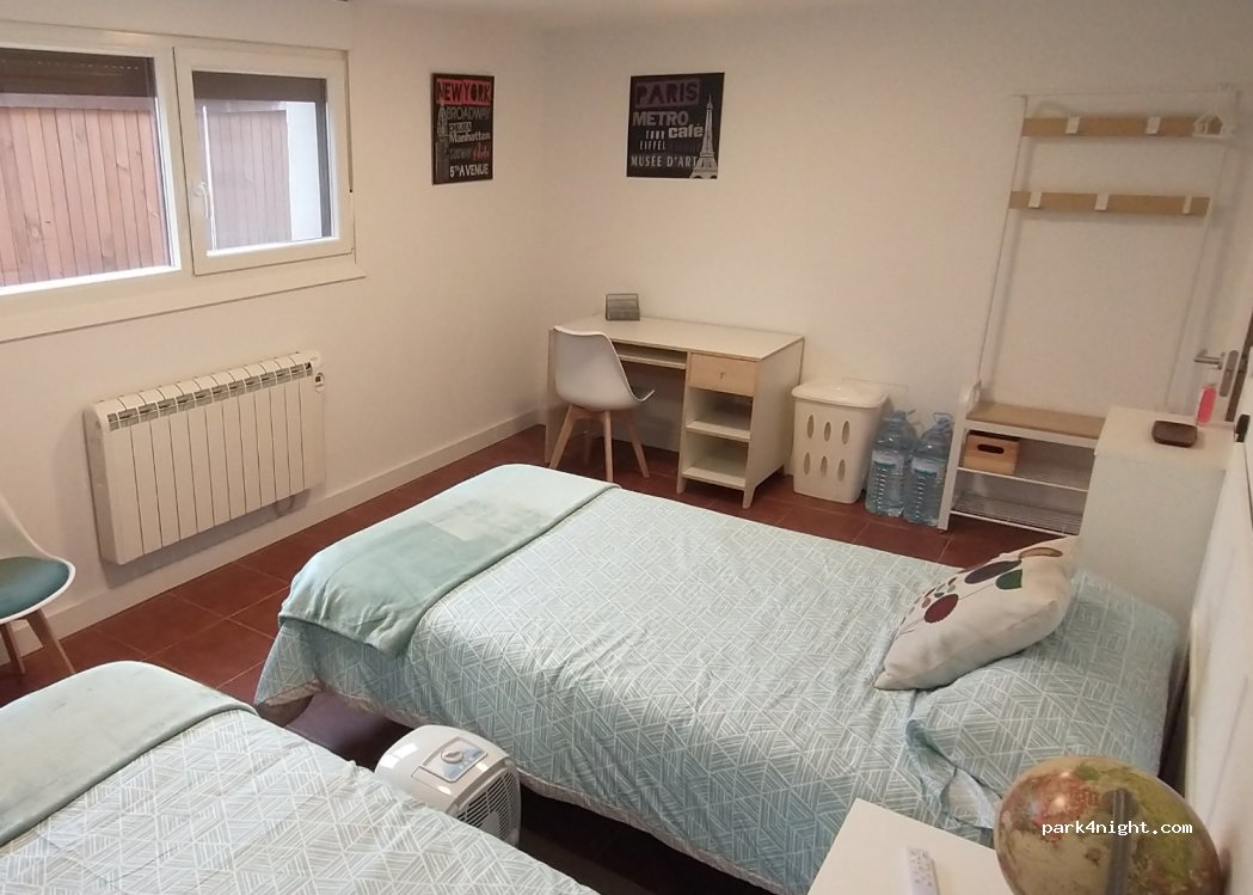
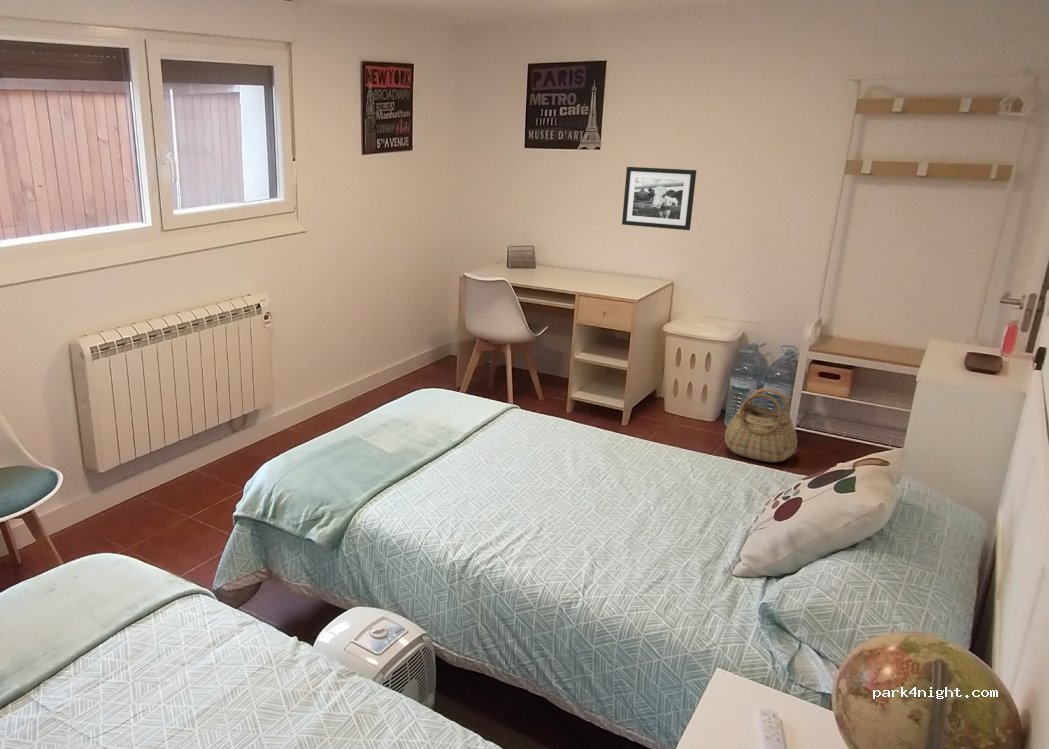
+ picture frame (658, 198)
+ basket (762, 423)
